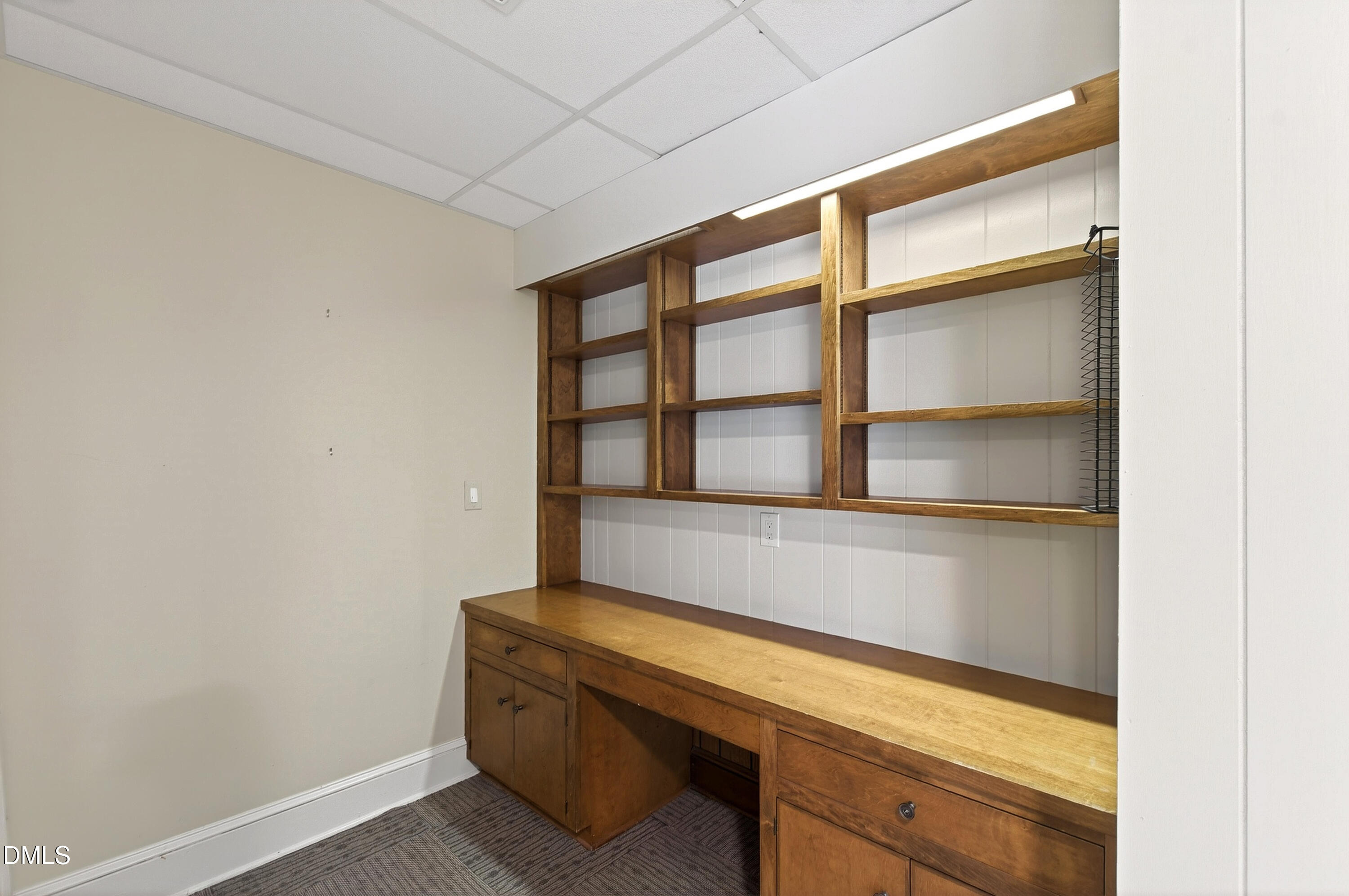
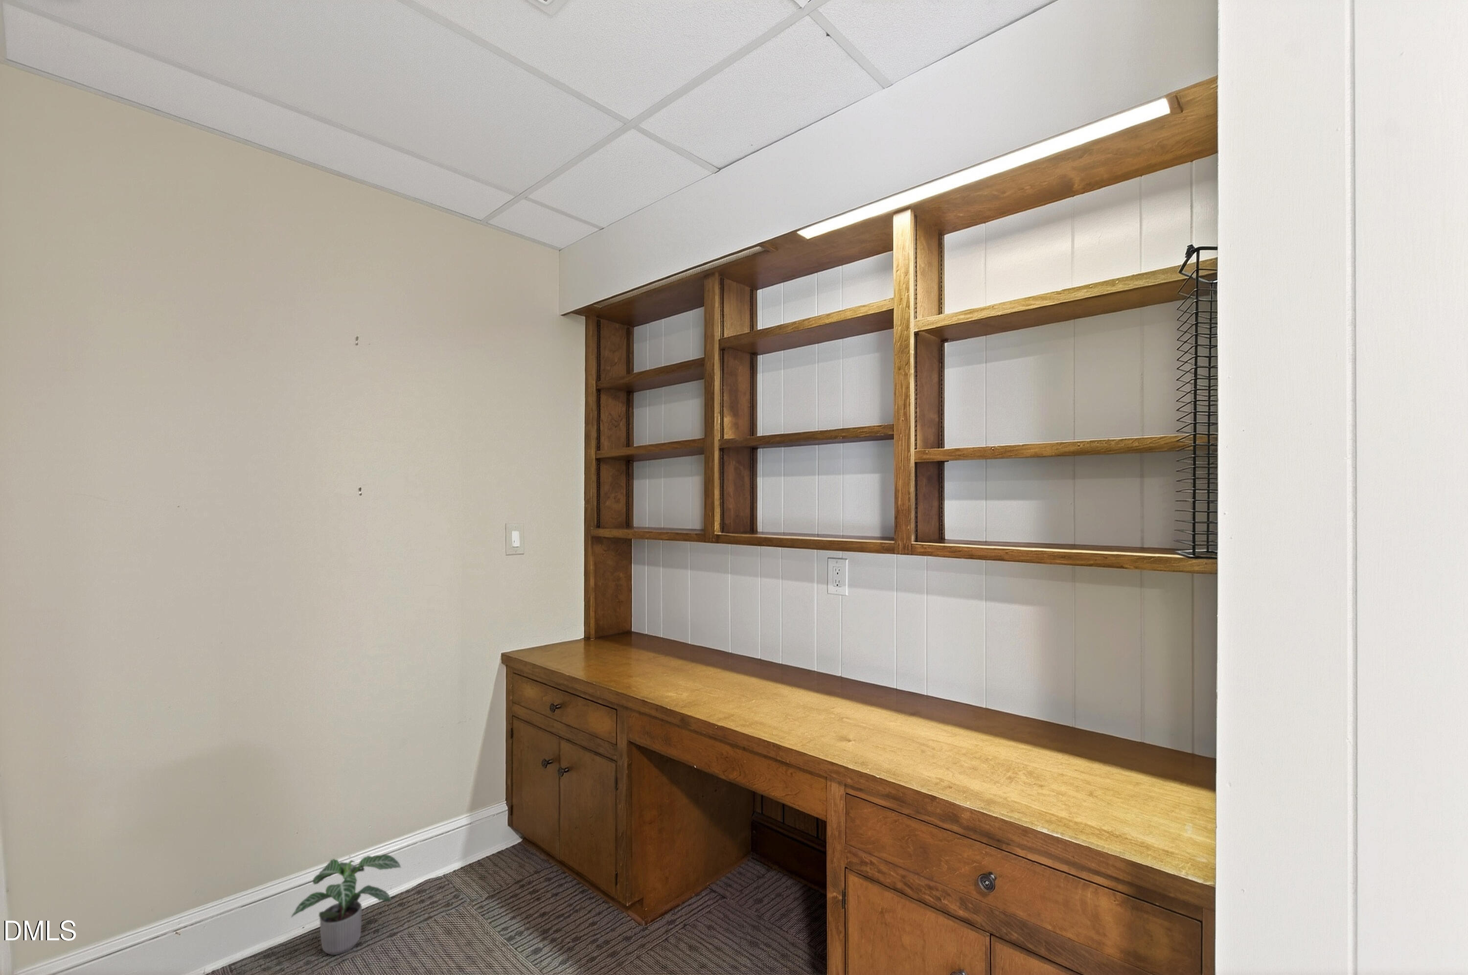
+ potted plant (347, 902)
